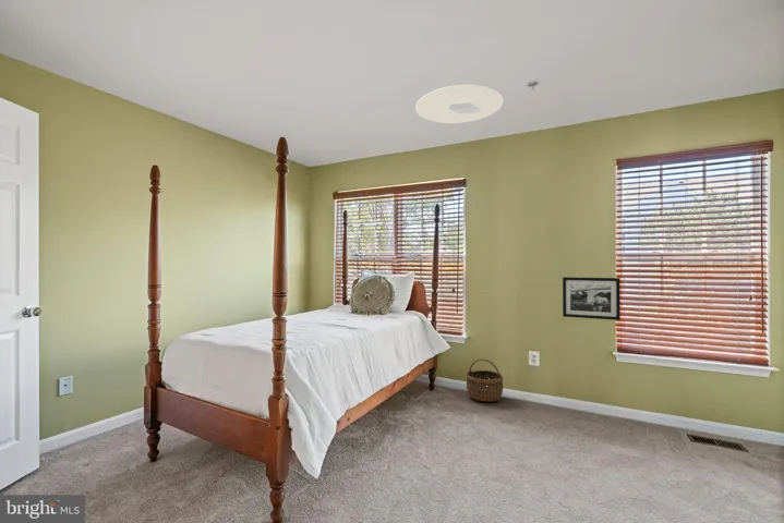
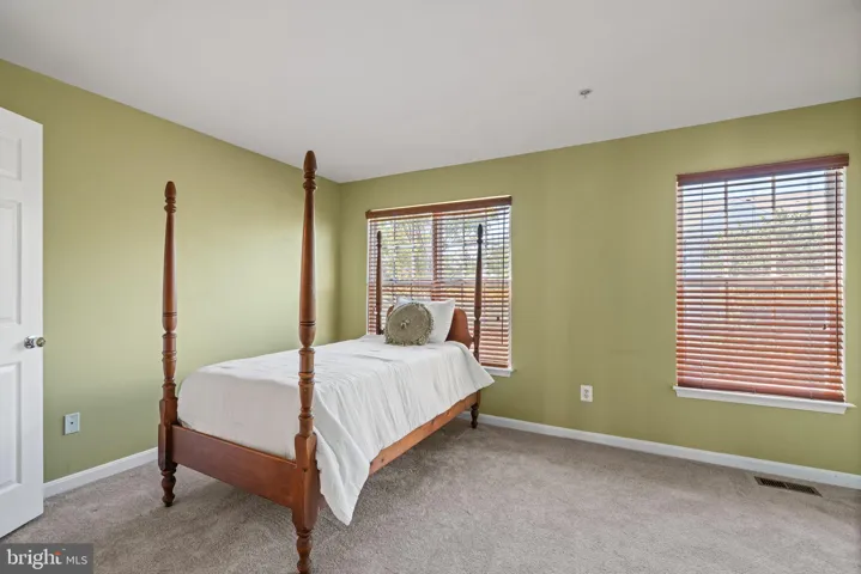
- picture frame (590, 297)
- wicker basket (484, 378)
- ceiling light (458, 102)
